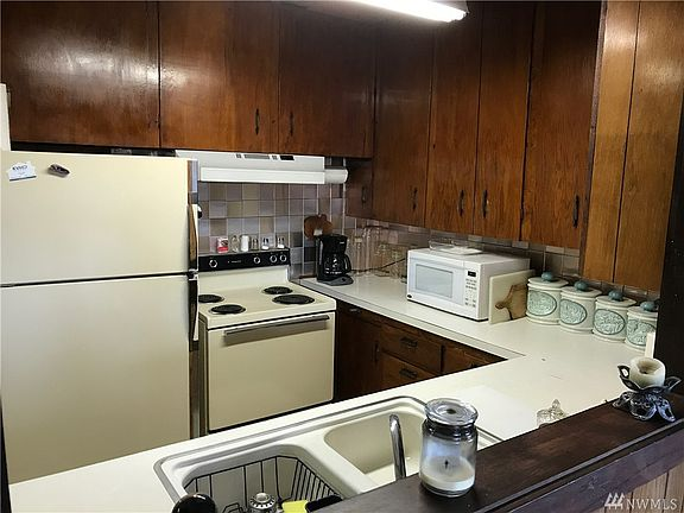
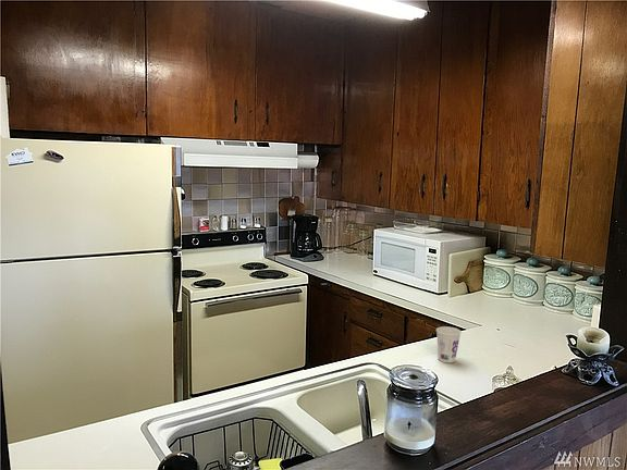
+ cup (447, 345)
